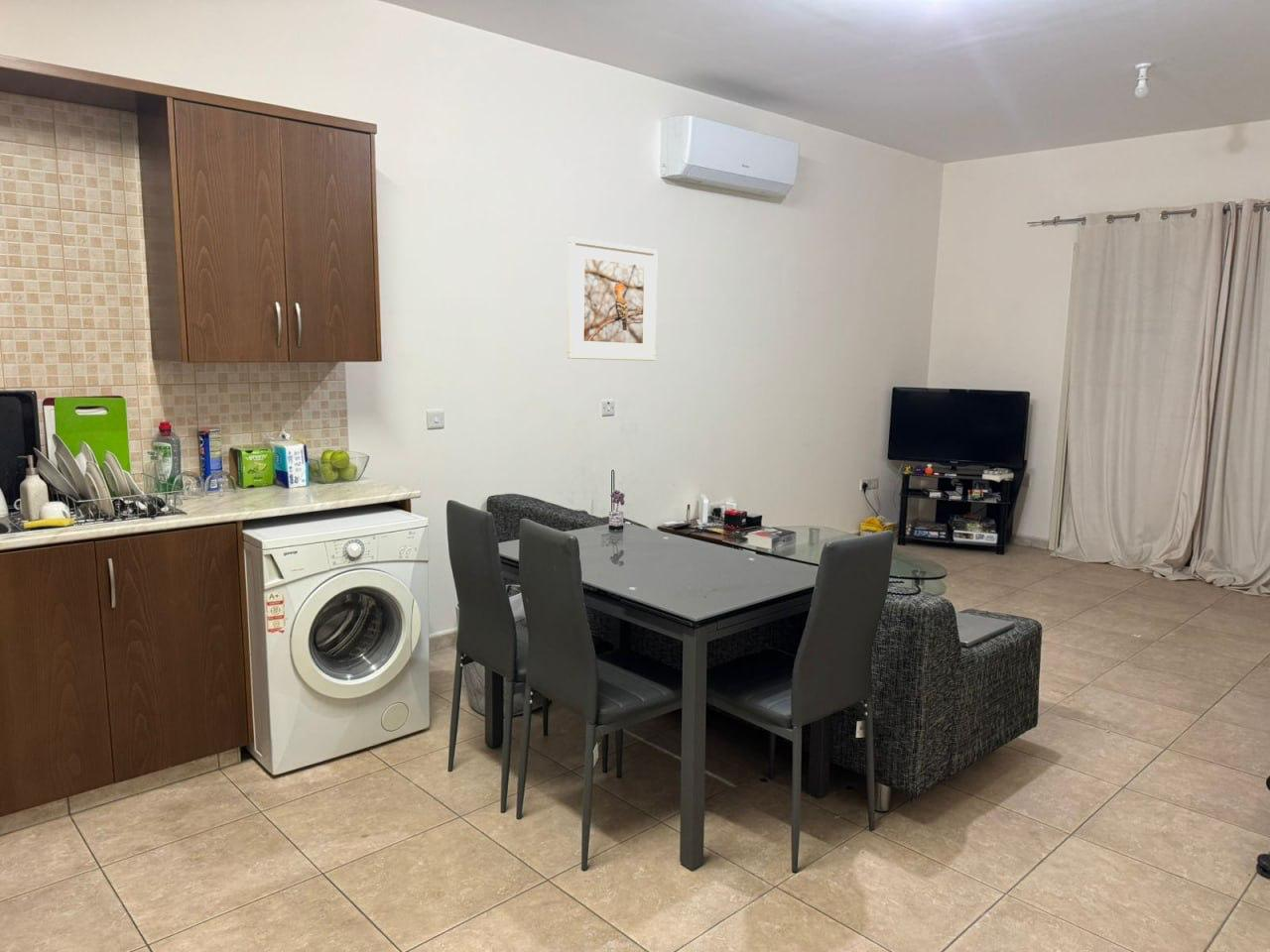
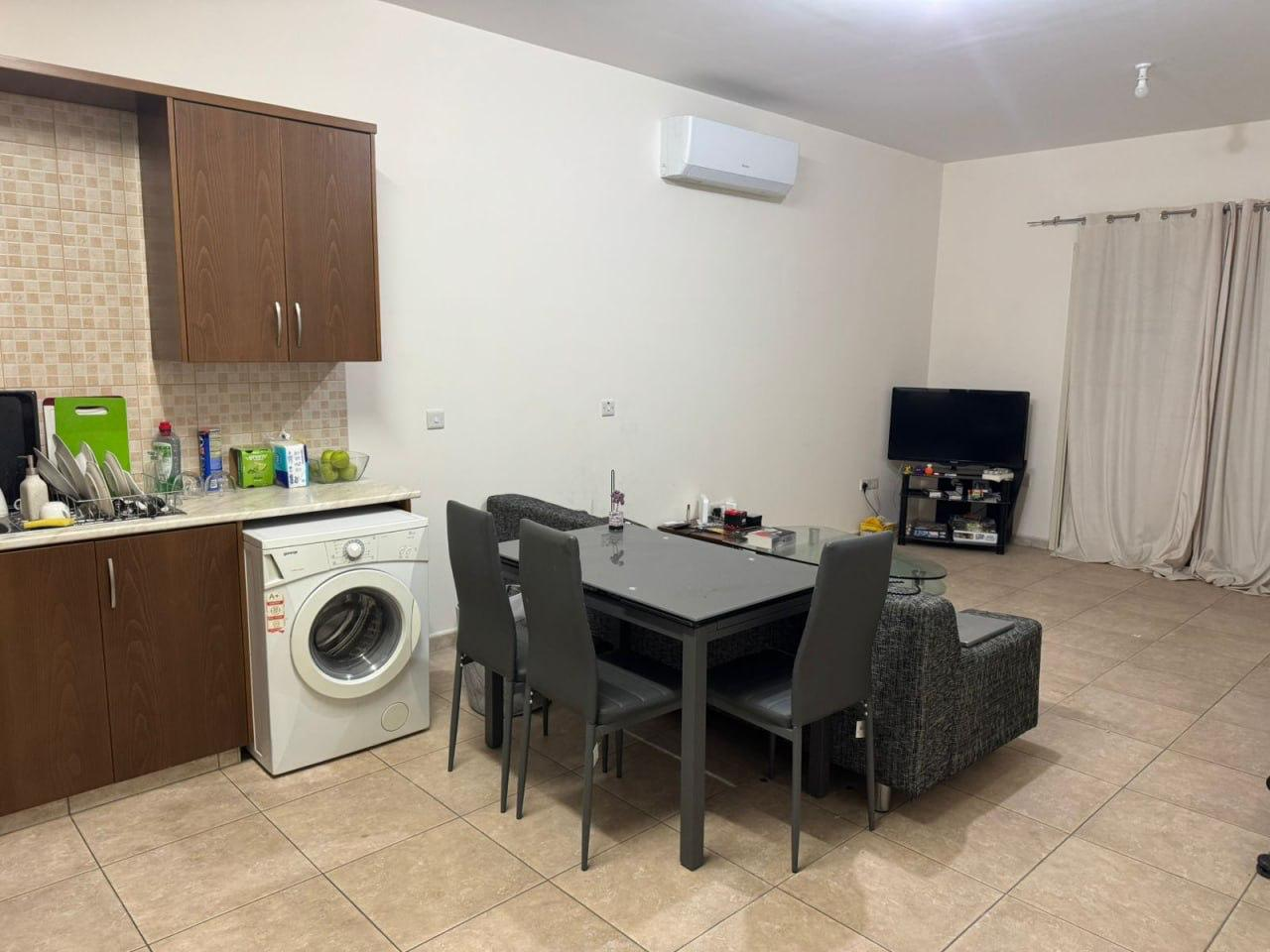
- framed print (613, 301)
